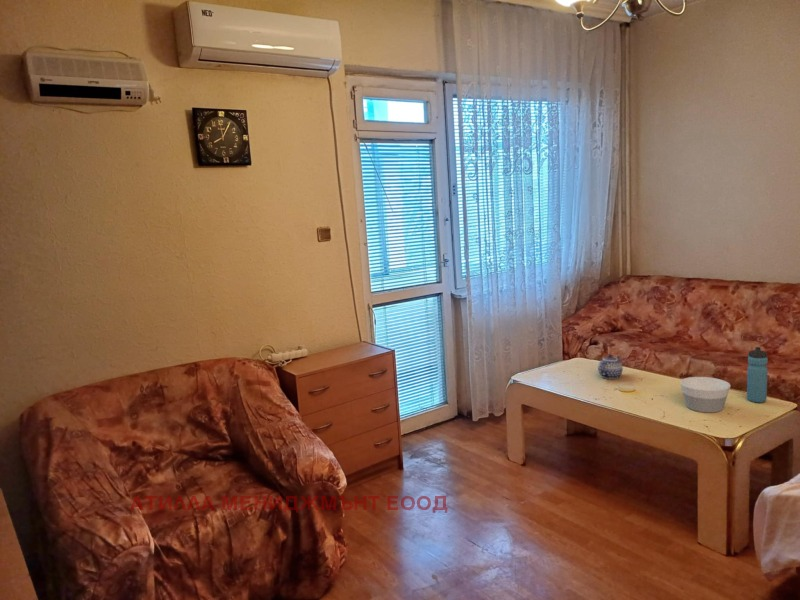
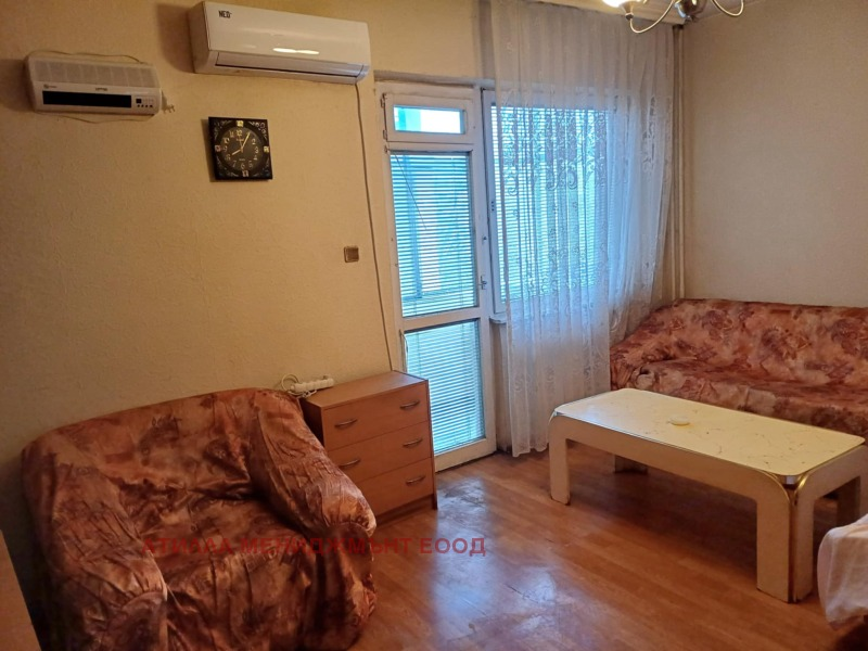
- teapot (610, 365)
- bowl (704, 395)
- water bottle (757, 374)
